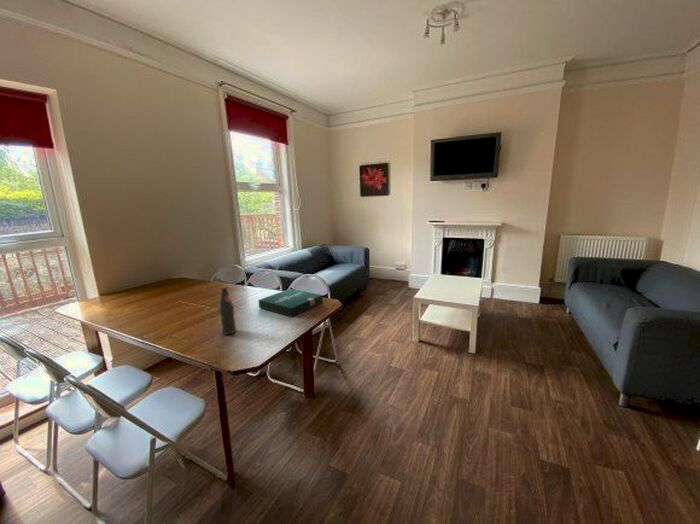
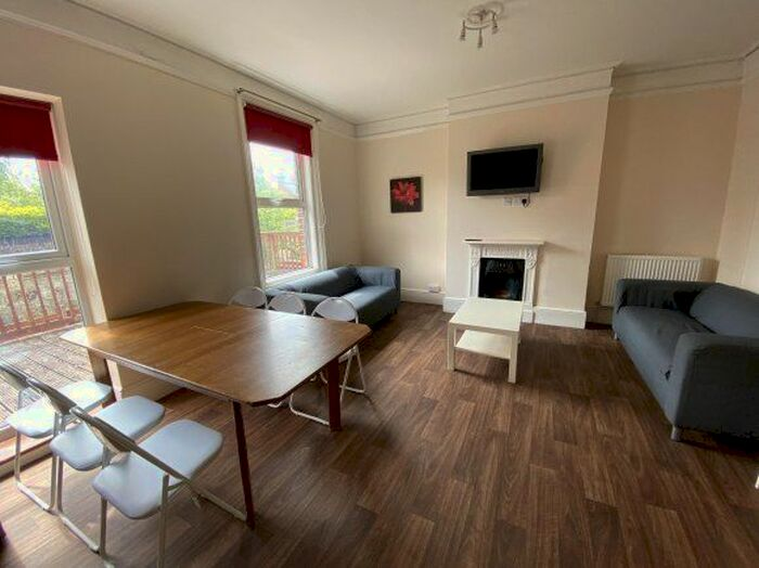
- pizza box (291, 301)
- bottle (226, 309)
